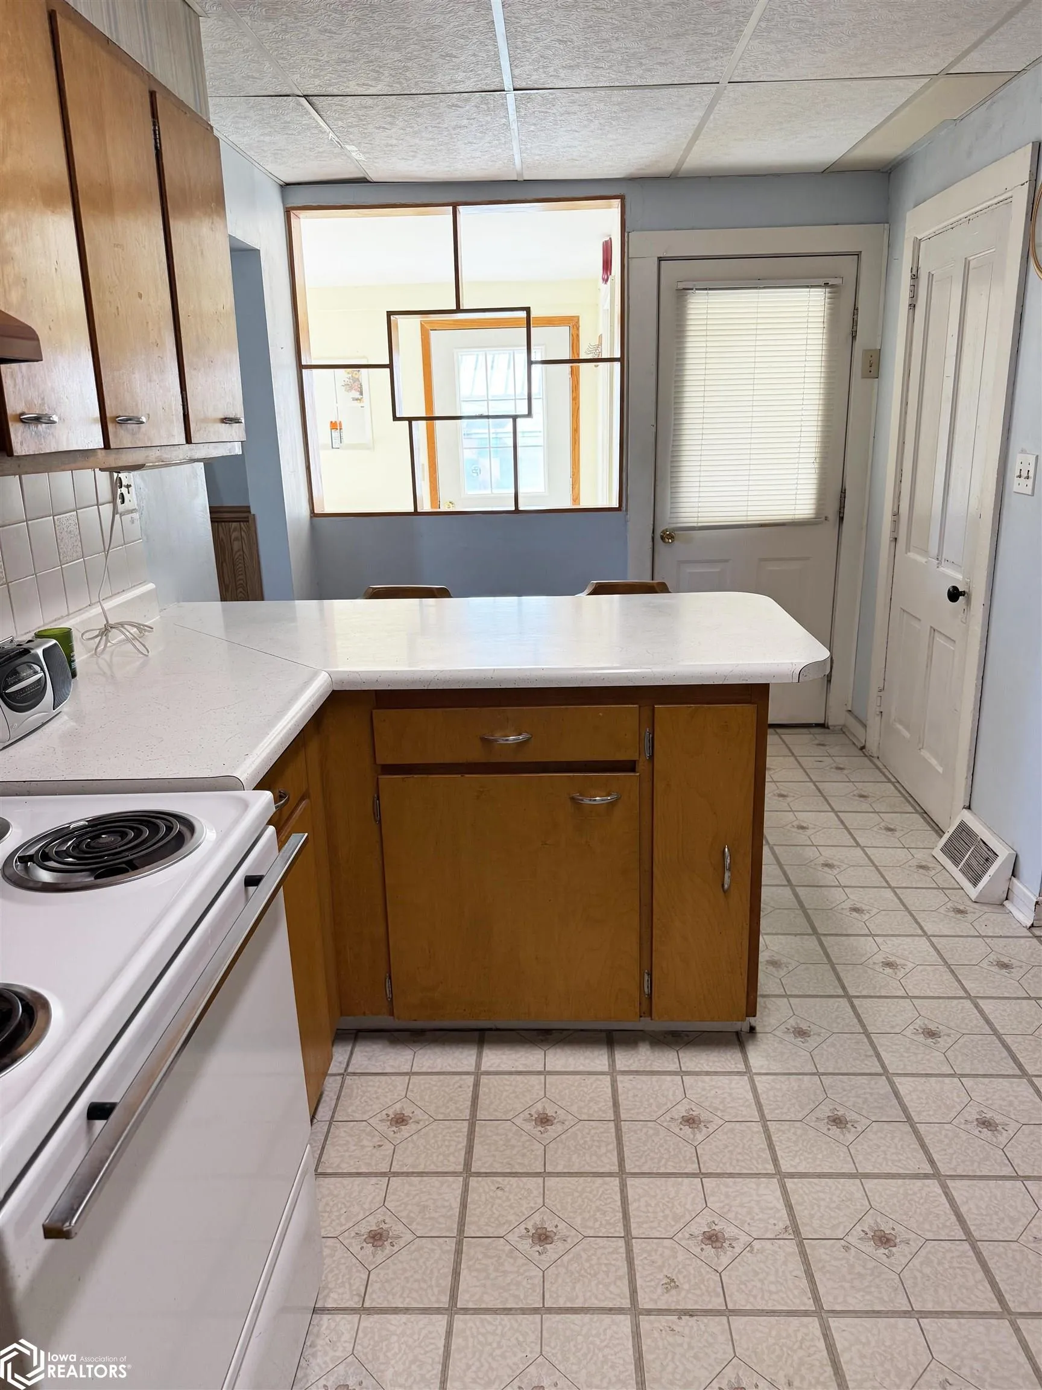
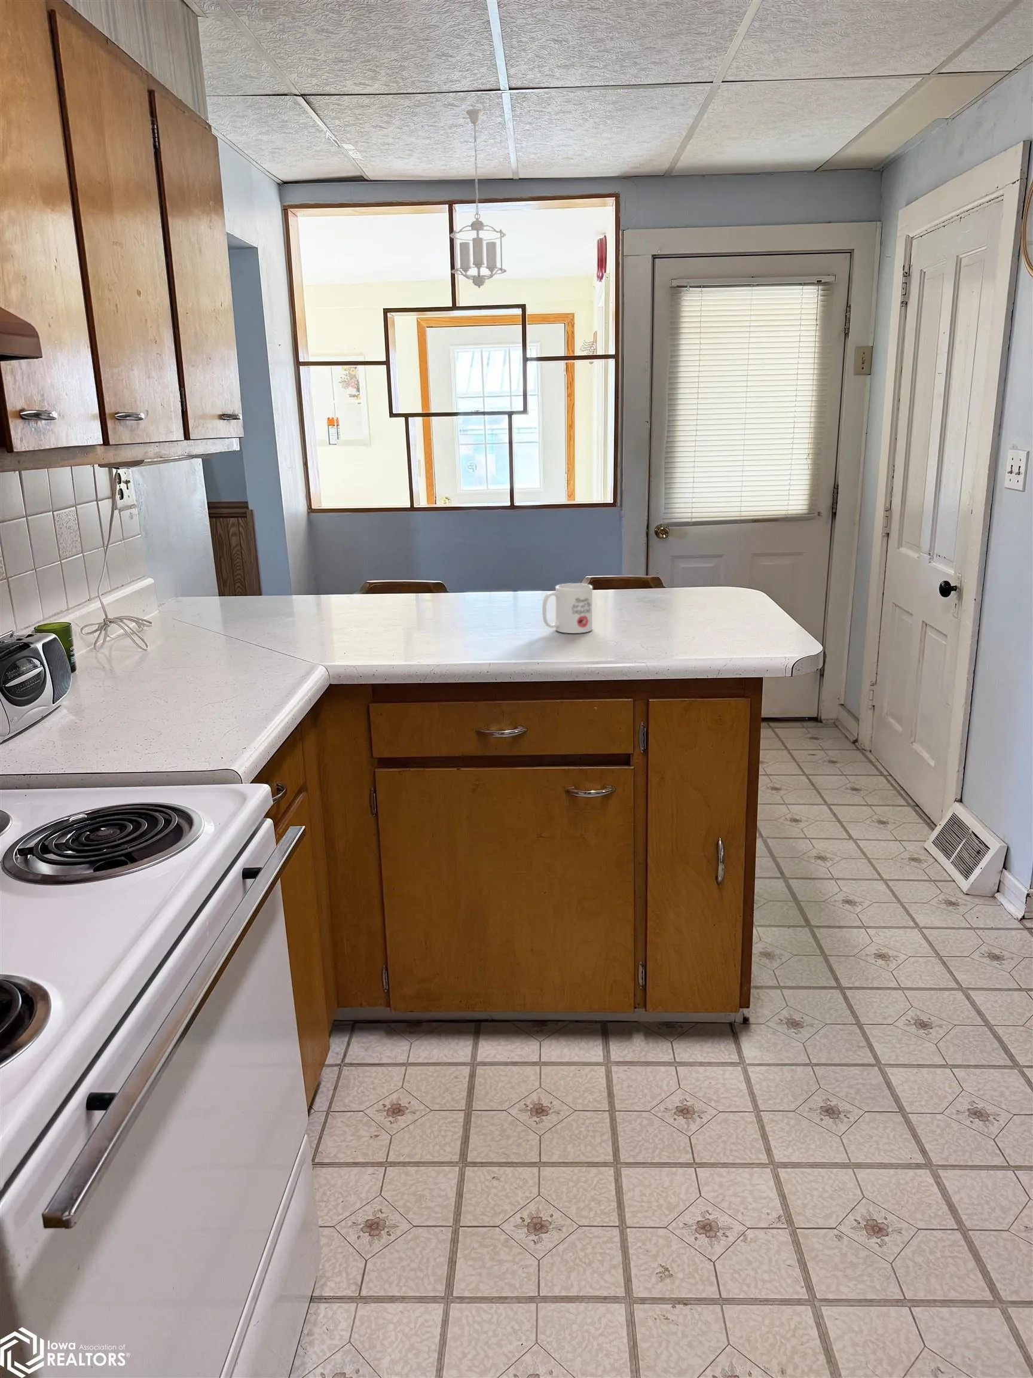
+ pendant light (476, 202)
+ mug (566, 609)
